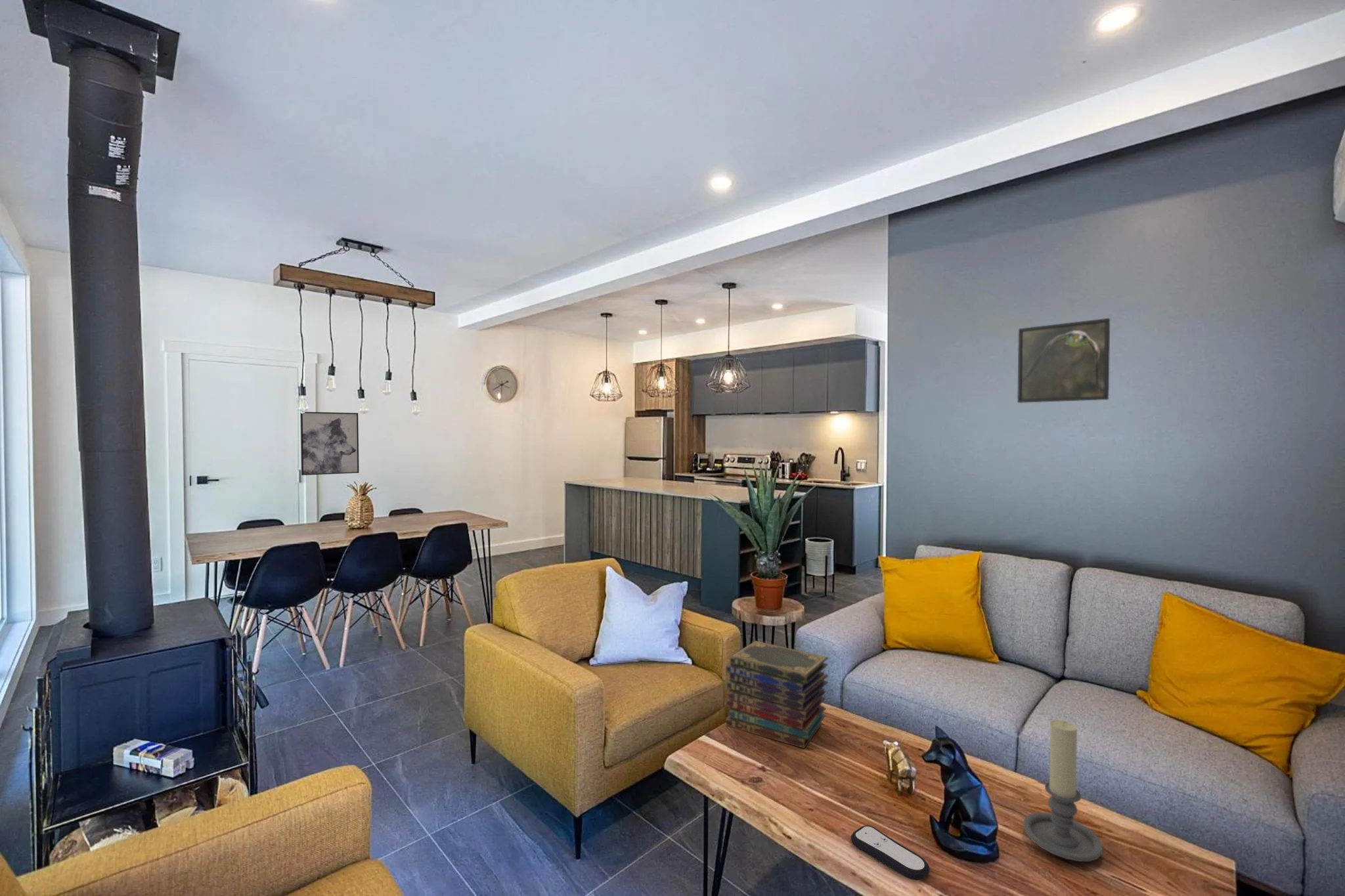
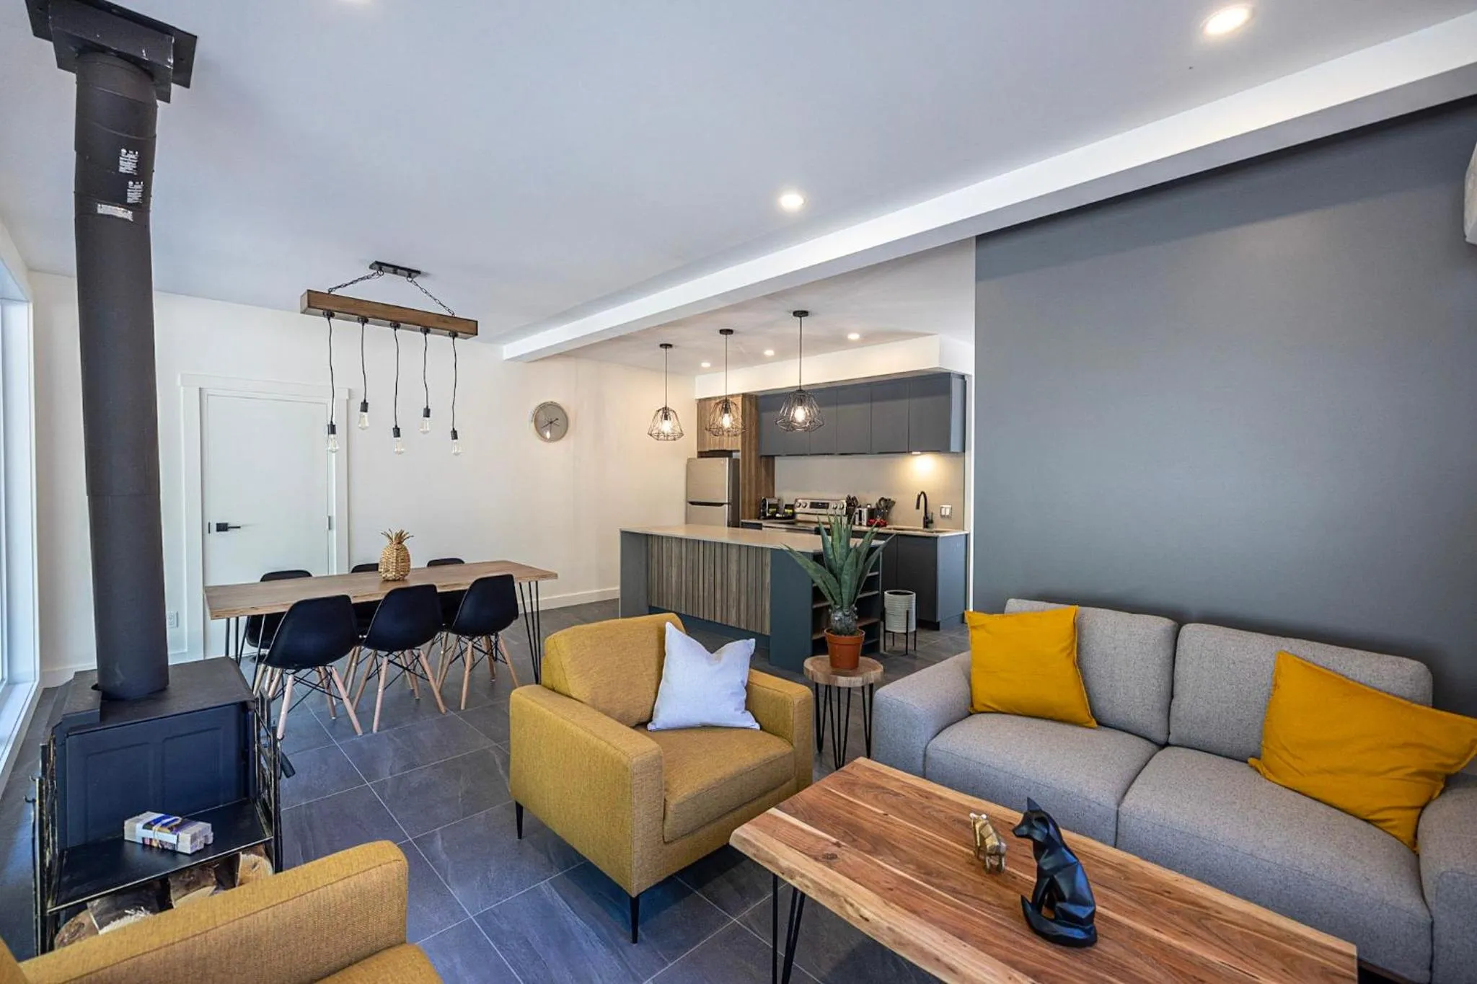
- remote control (889, 851)
- wall art (330, 443)
- candle holder (1061, 780)
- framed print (1061, 362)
- book stack (777, 691)
